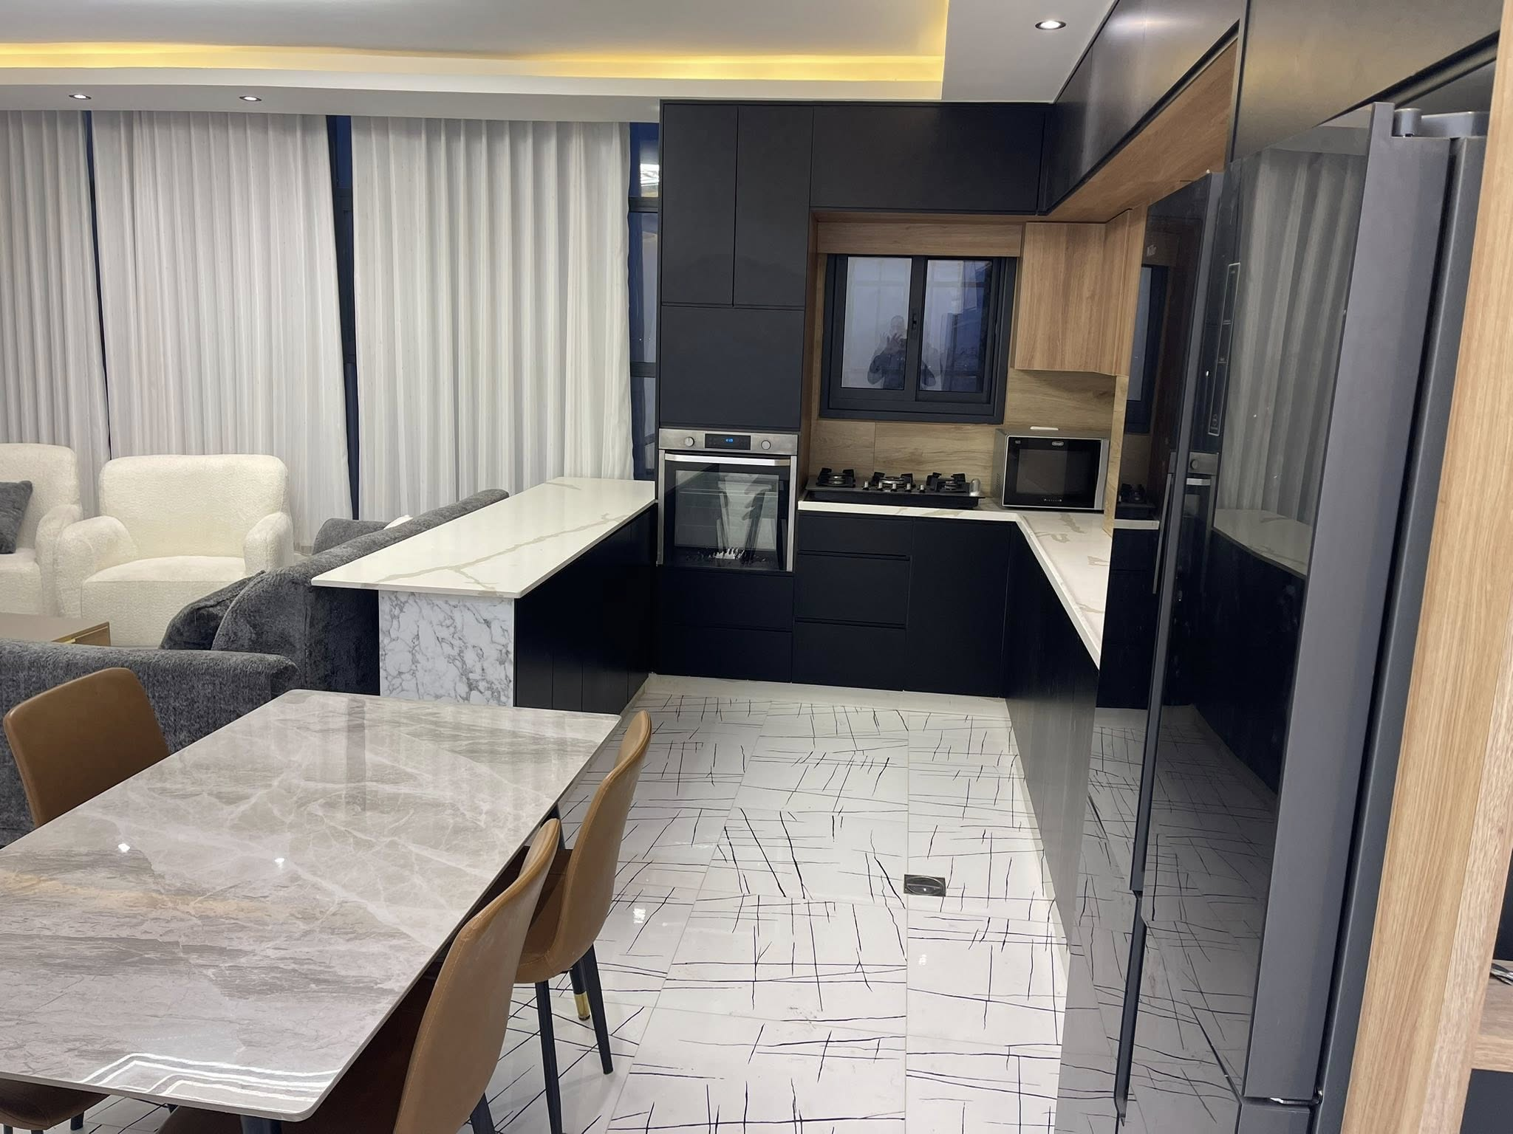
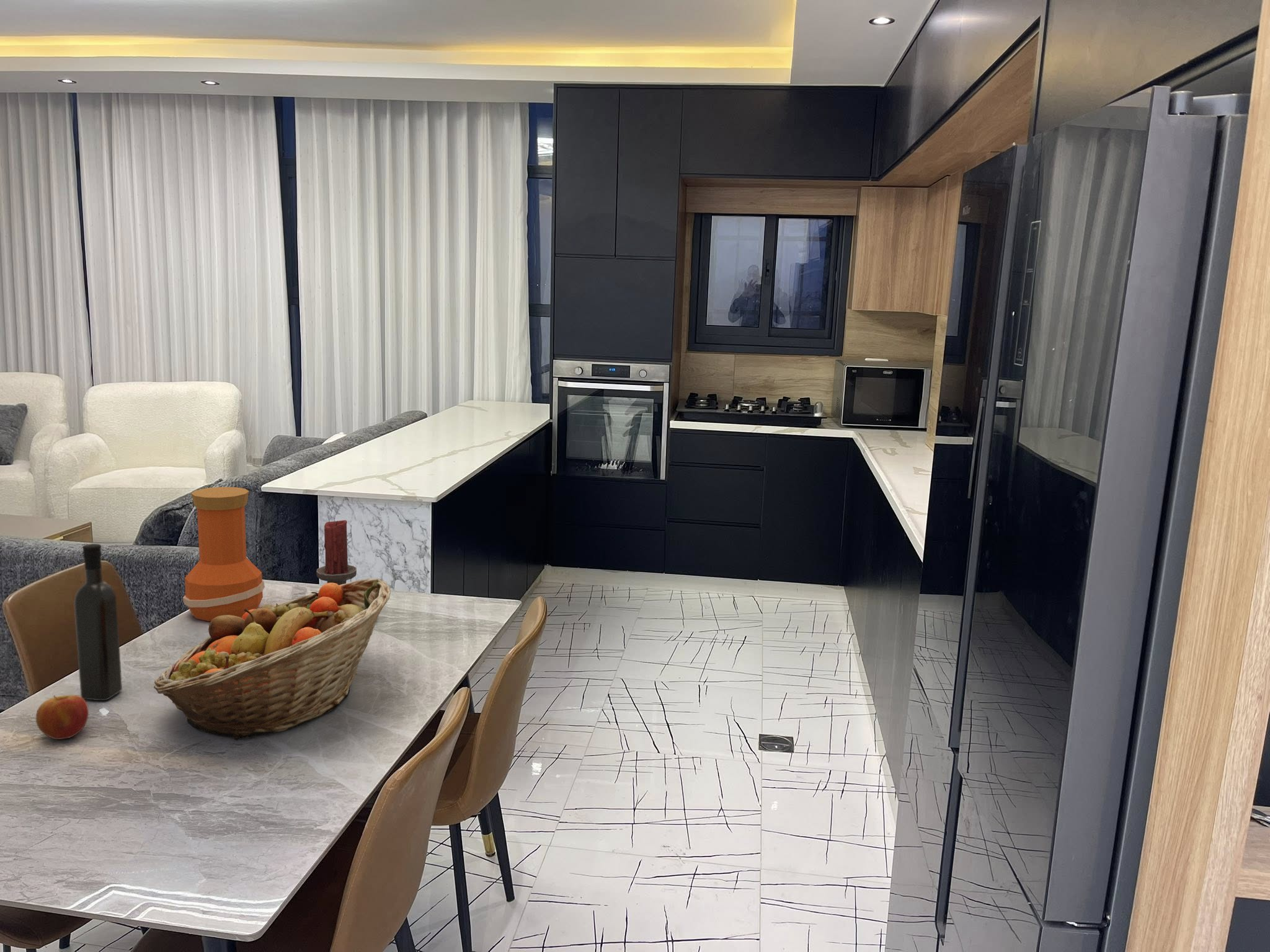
+ fruit basket (282, 648)
+ wine bottle (97, 621)
+ vase (223, 552)
+ candle holder (339, 568)
+ apple (62, 713)
